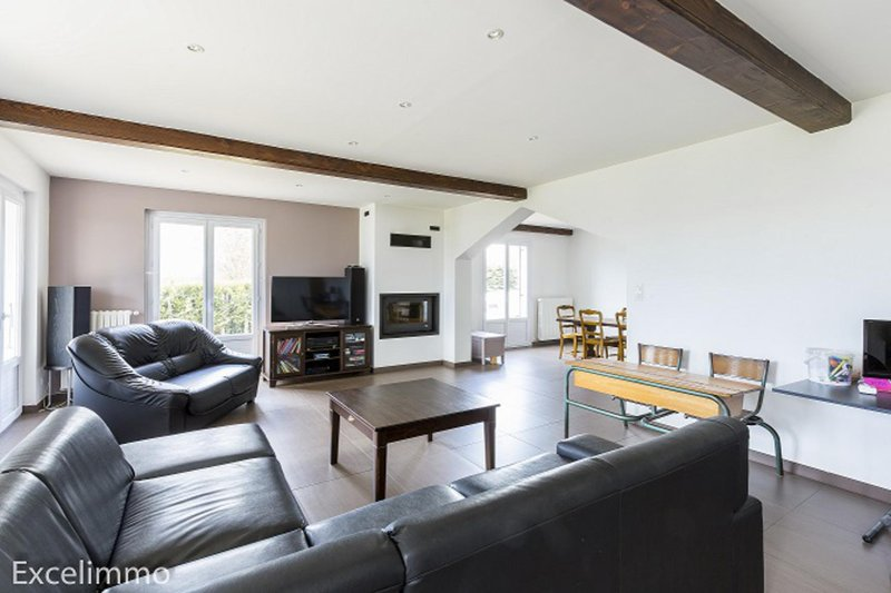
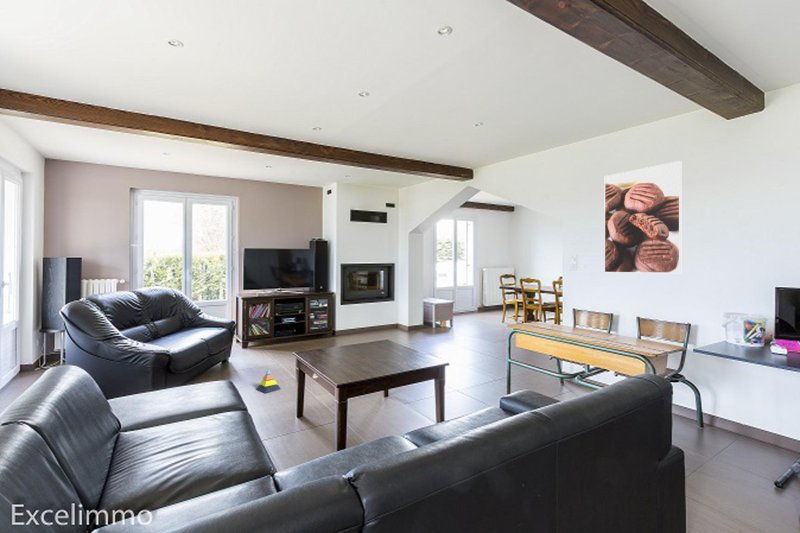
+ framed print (640, 221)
+ stacking toy (268, 379)
